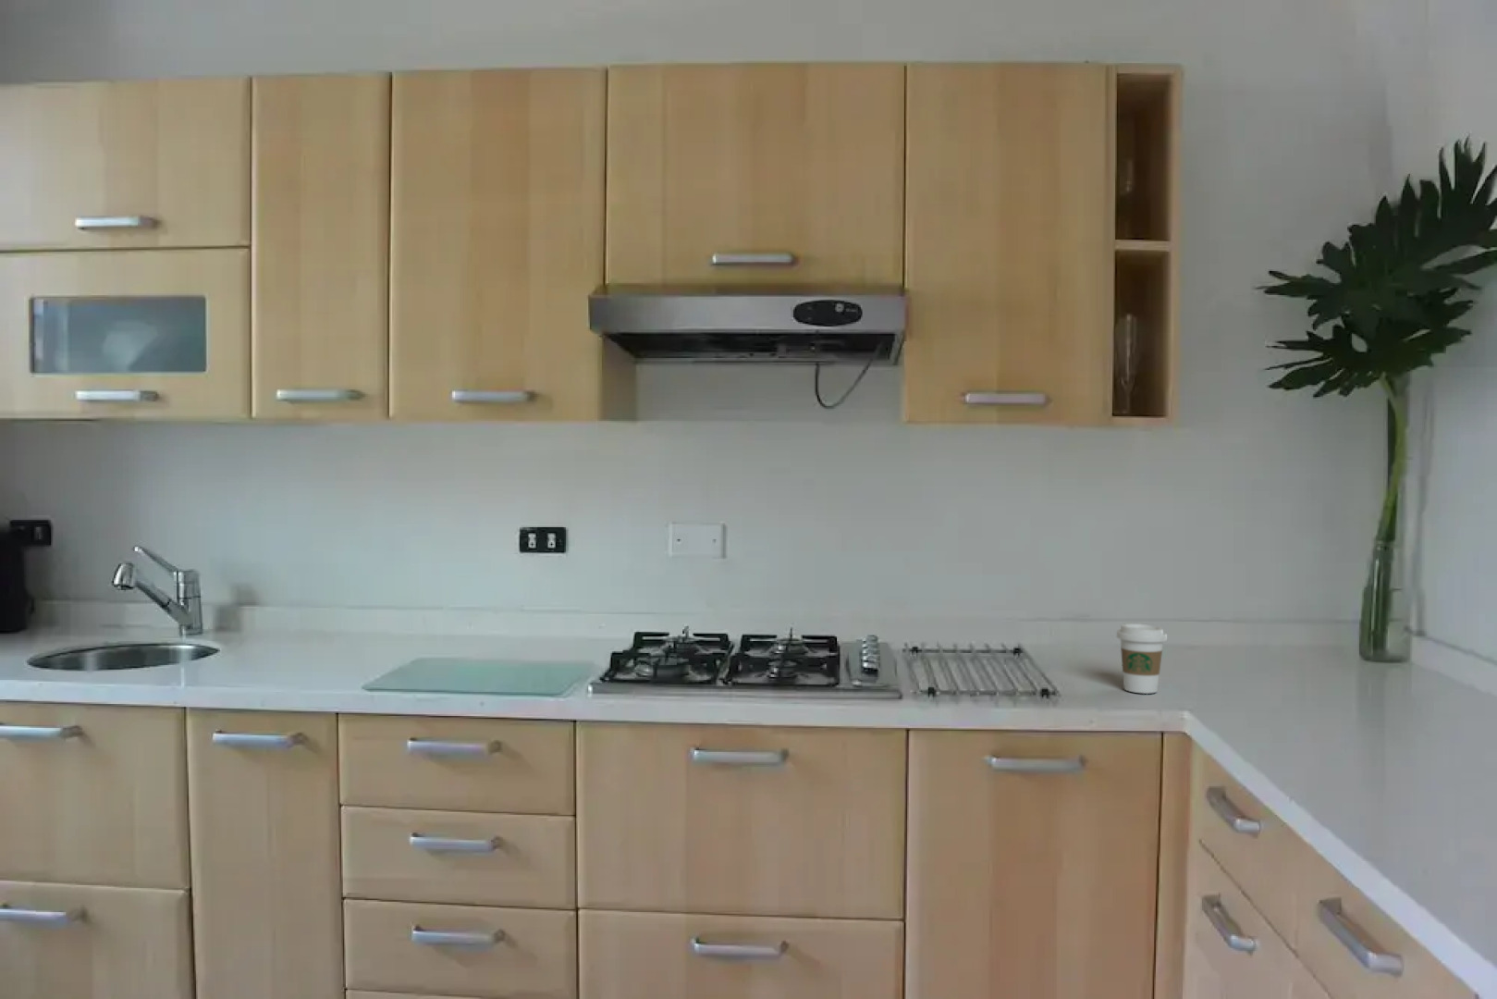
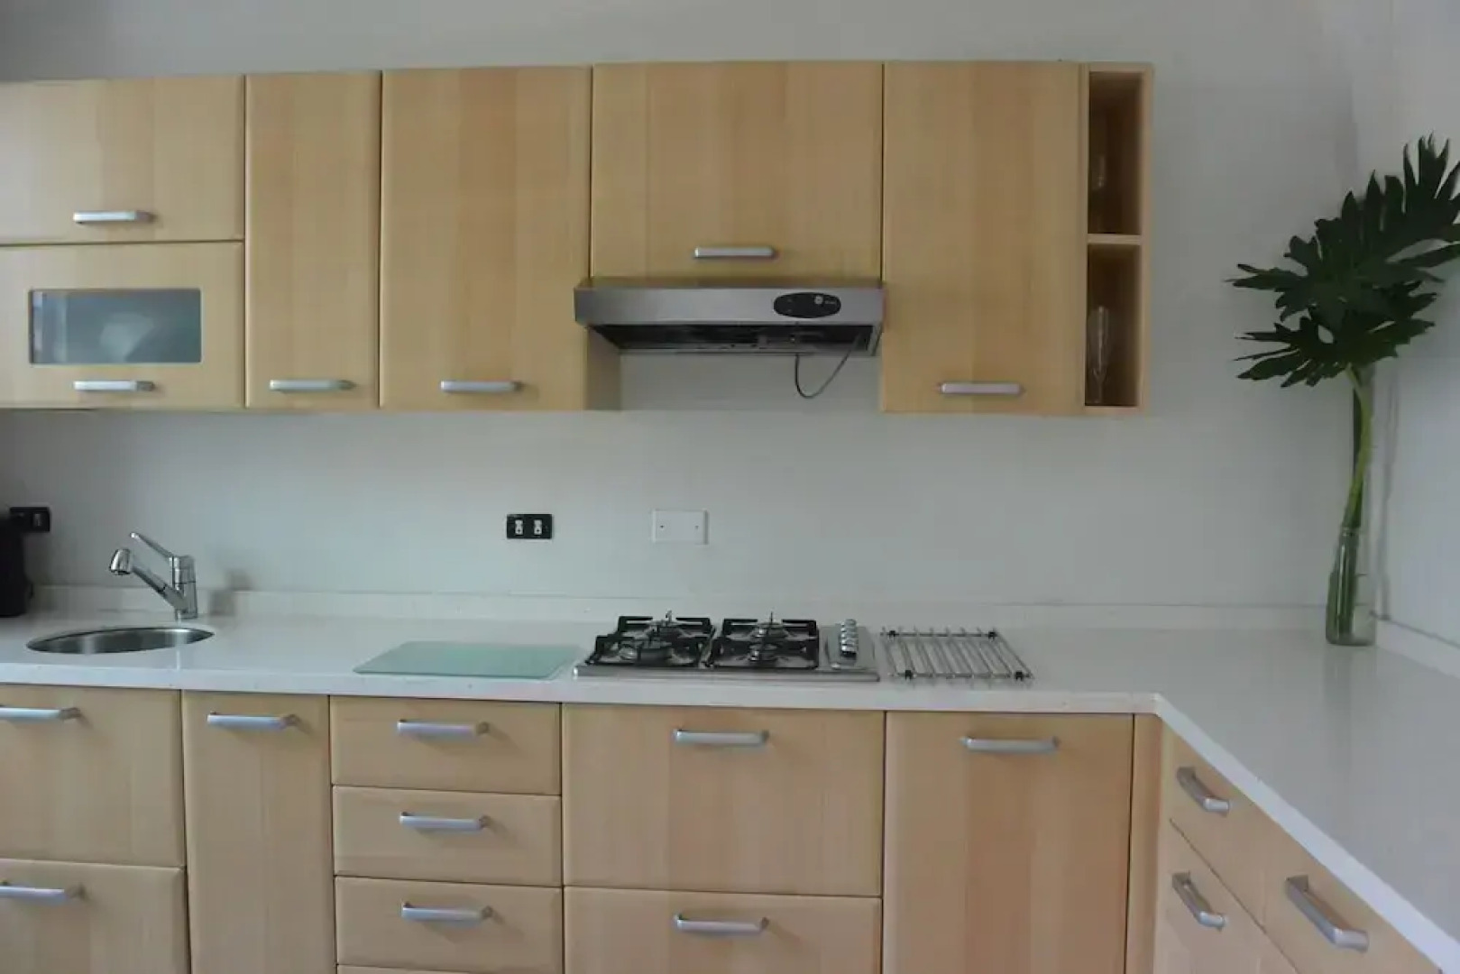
- coffee cup (1141, 658)
